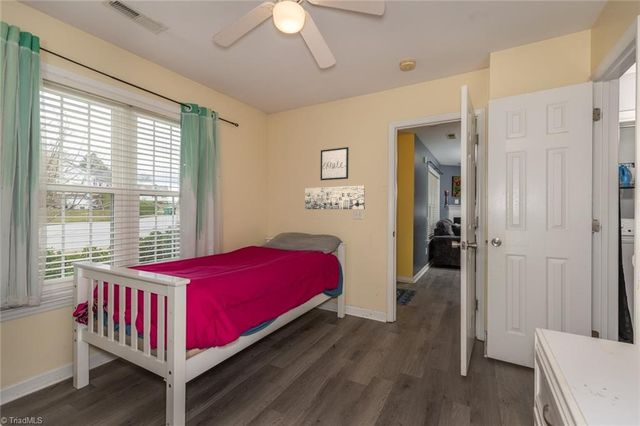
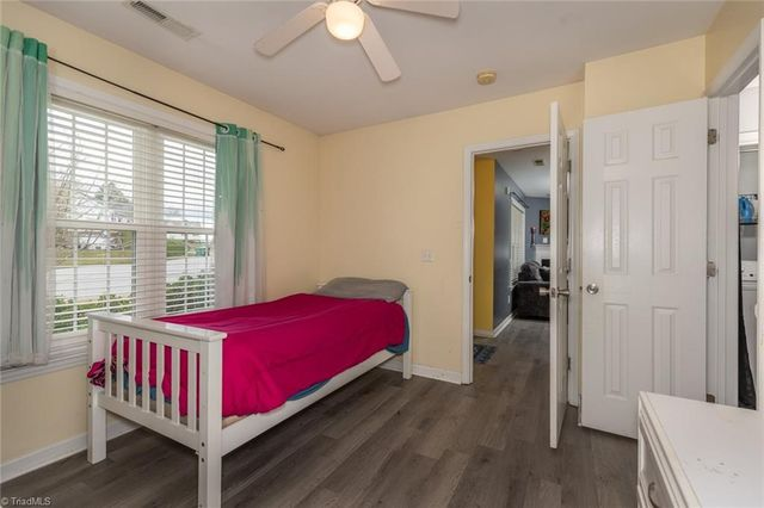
- wall art (334, 164)
- wall art (333, 198)
